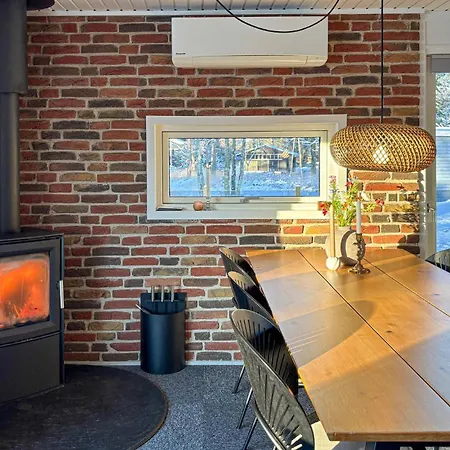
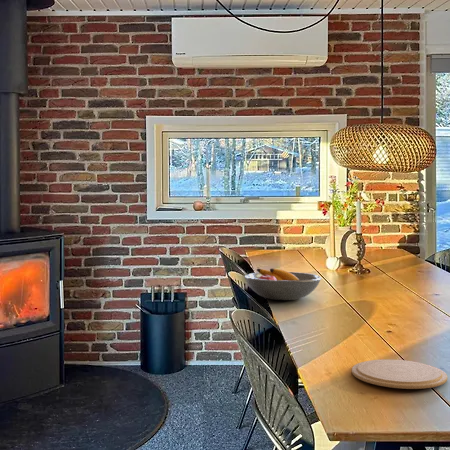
+ plate (398, 372)
+ fruit bowl (282, 284)
